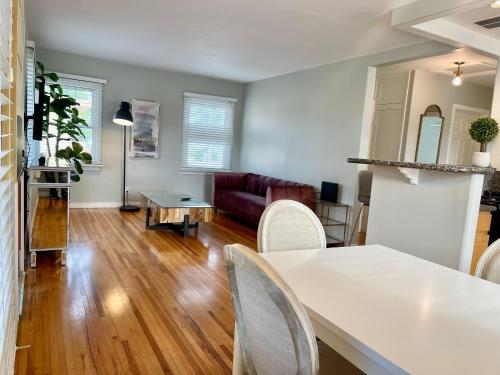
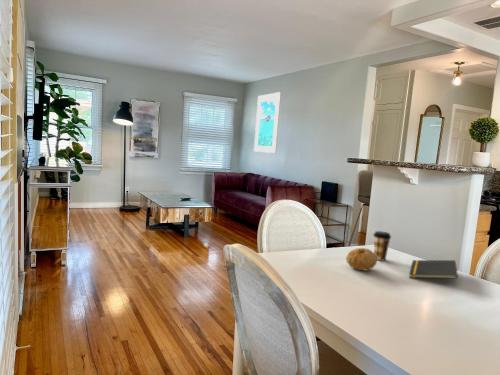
+ notepad (433, 268)
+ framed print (266, 123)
+ fruit (361, 258)
+ coffee cup (381, 245)
